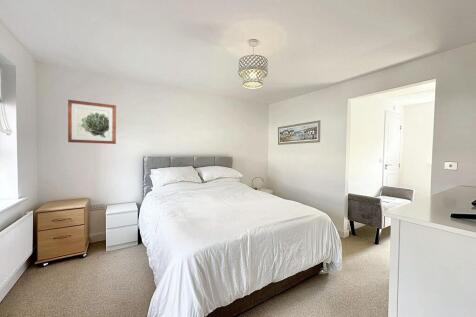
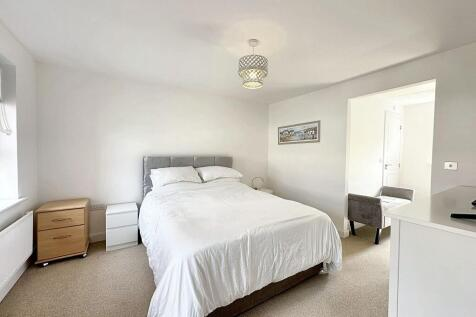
- wall art (93, 123)
